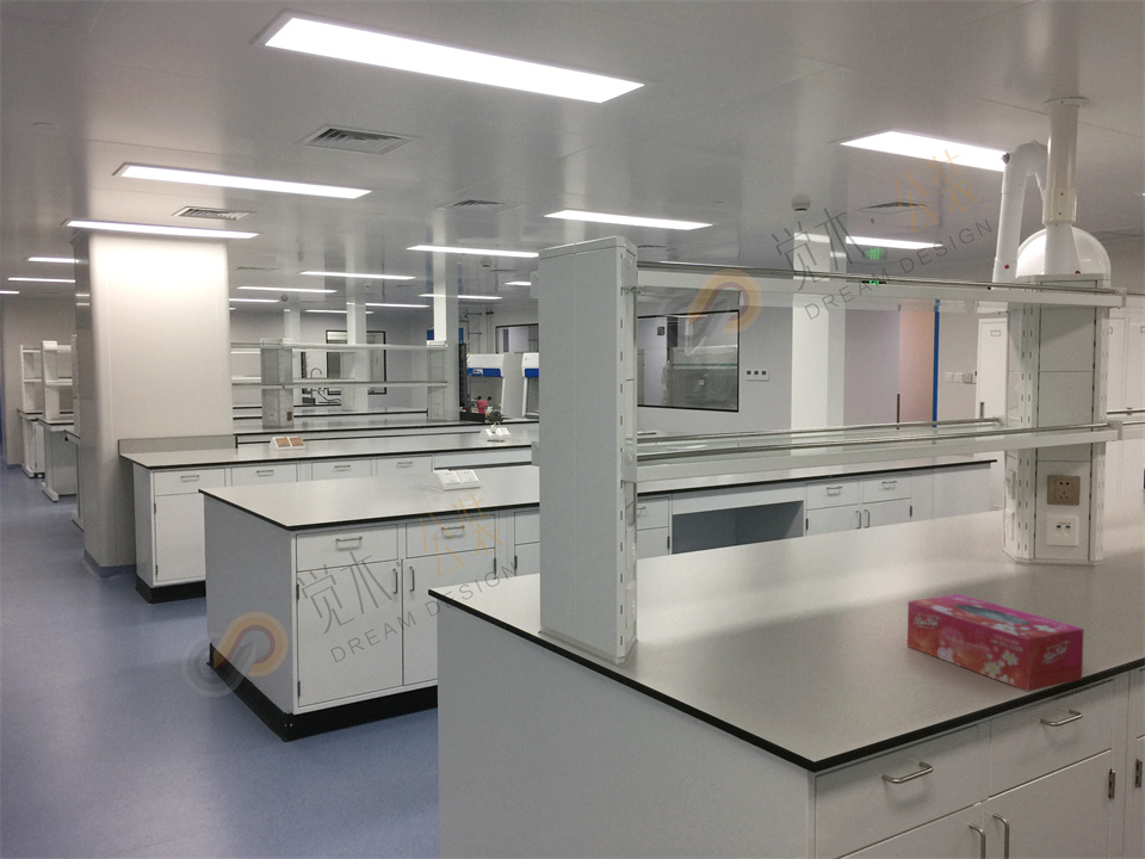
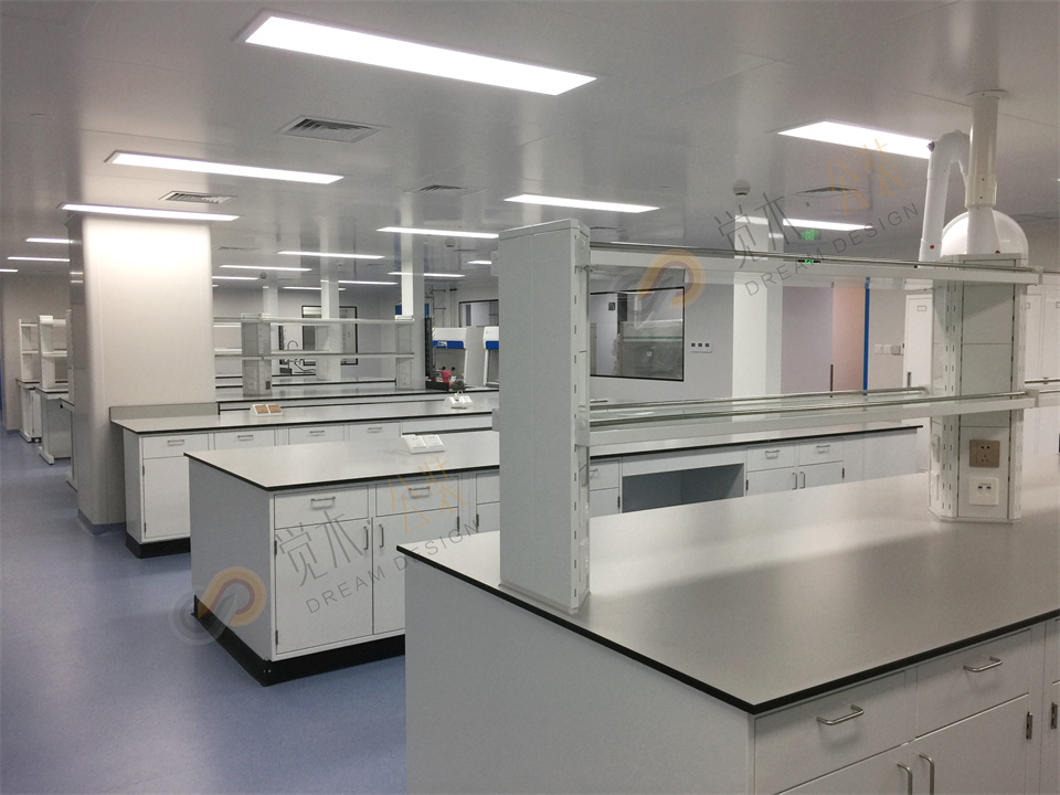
- tissue box (990, 637)
